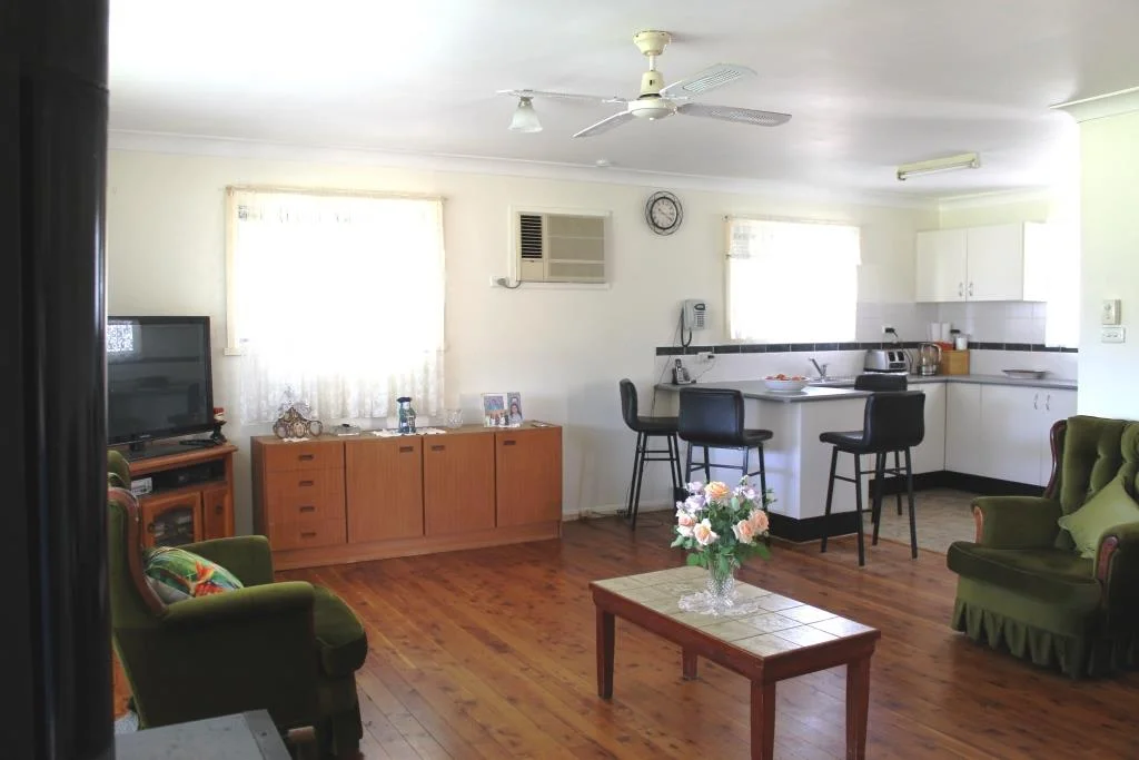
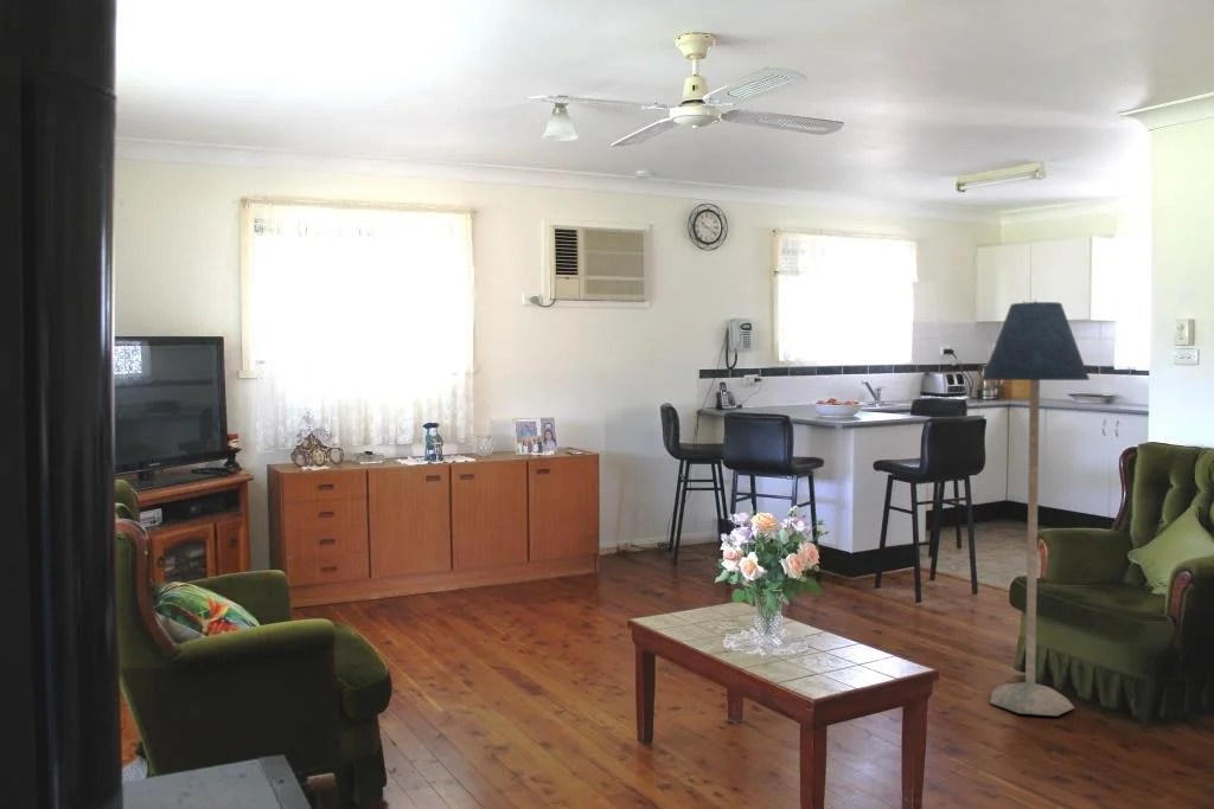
+ floor lamp (1033, 503)
